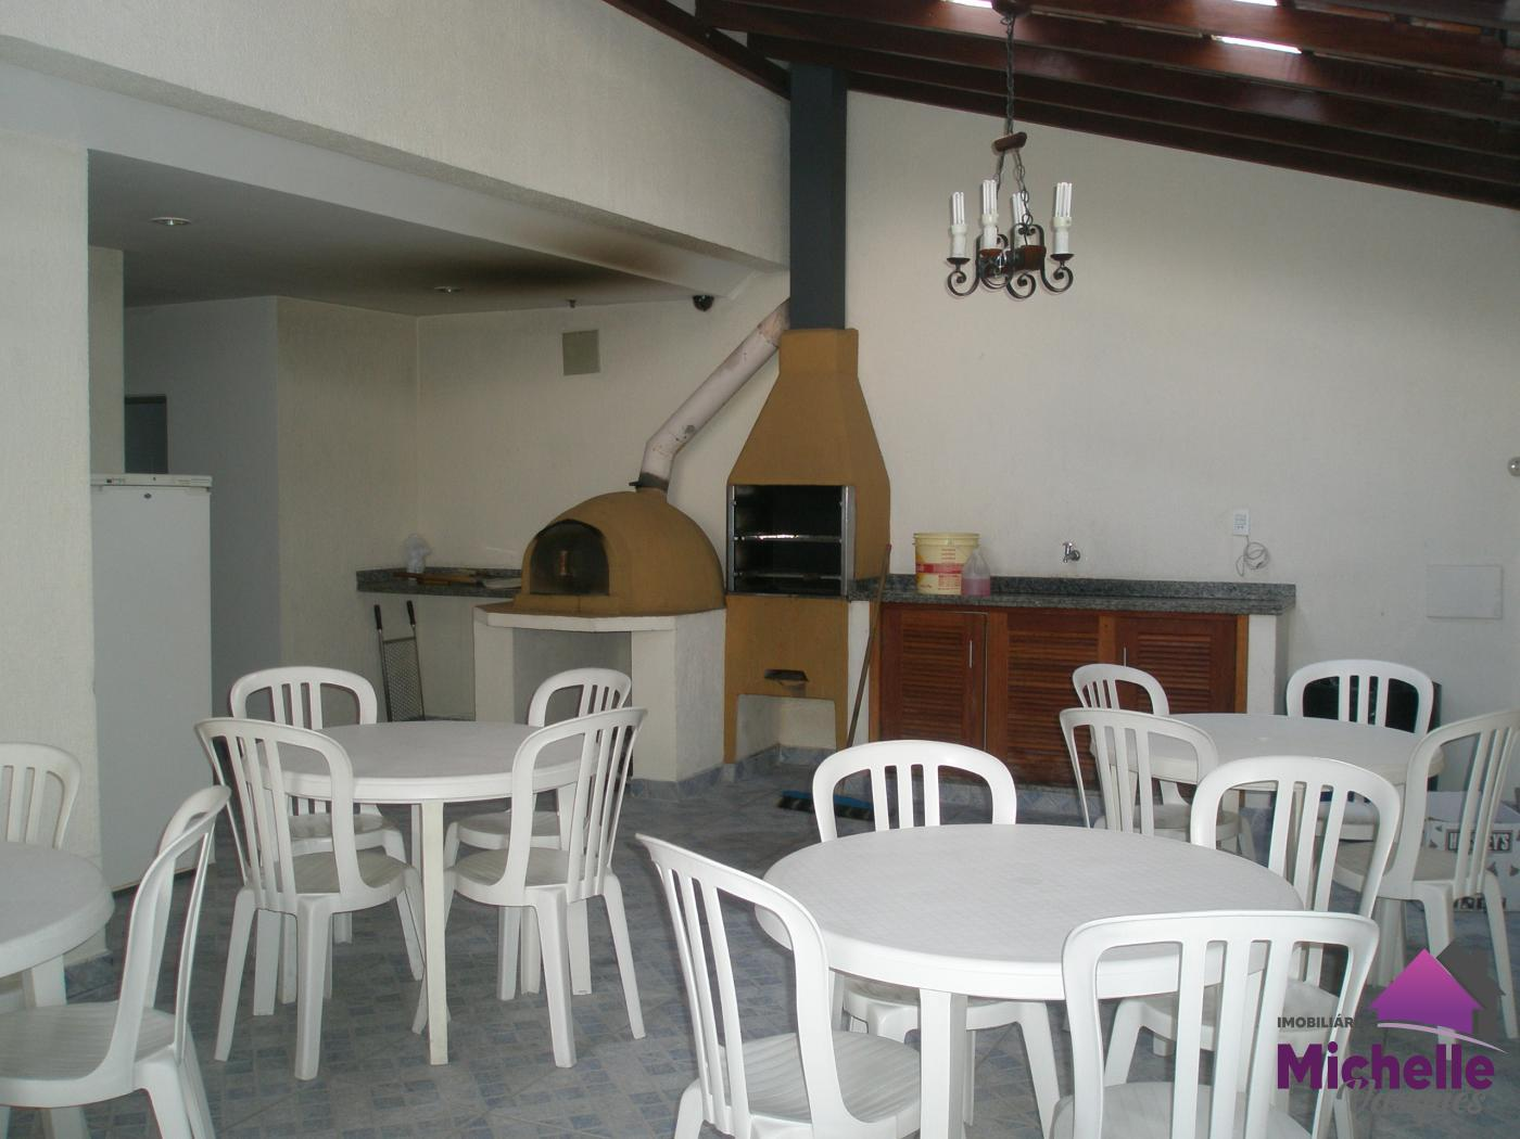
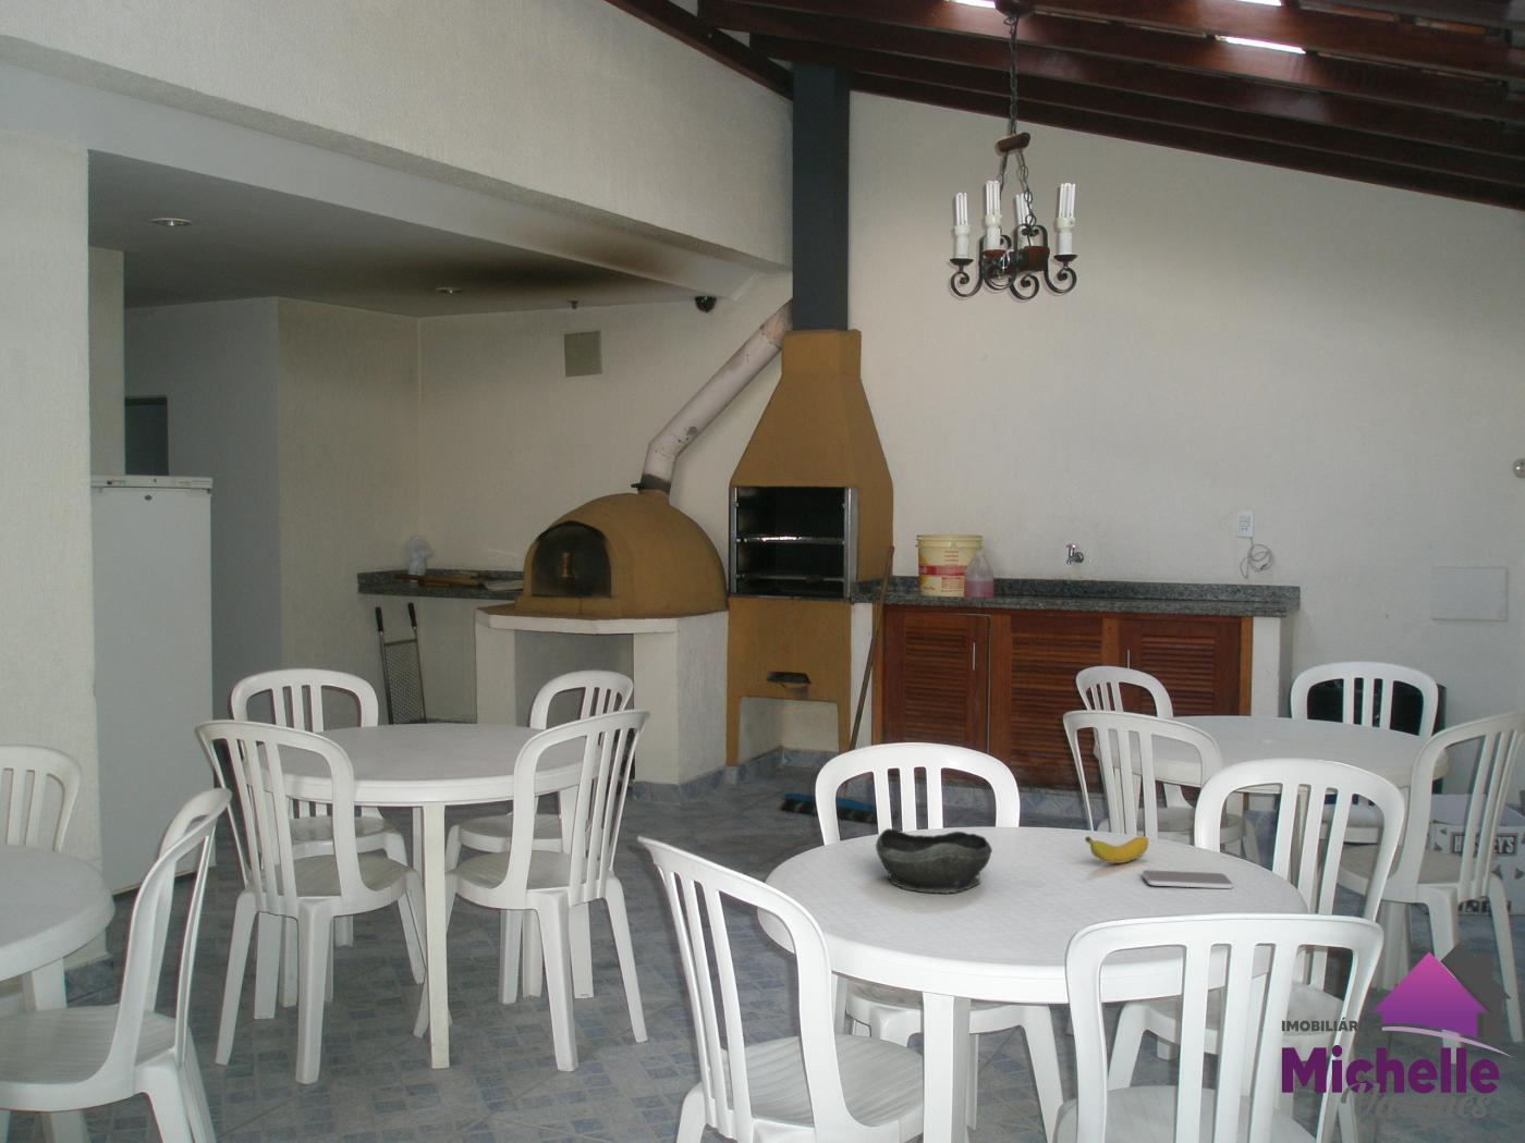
+ bowl (934, 856)
+ banana (1117, 845)
+ smartphone (1186, 879)
